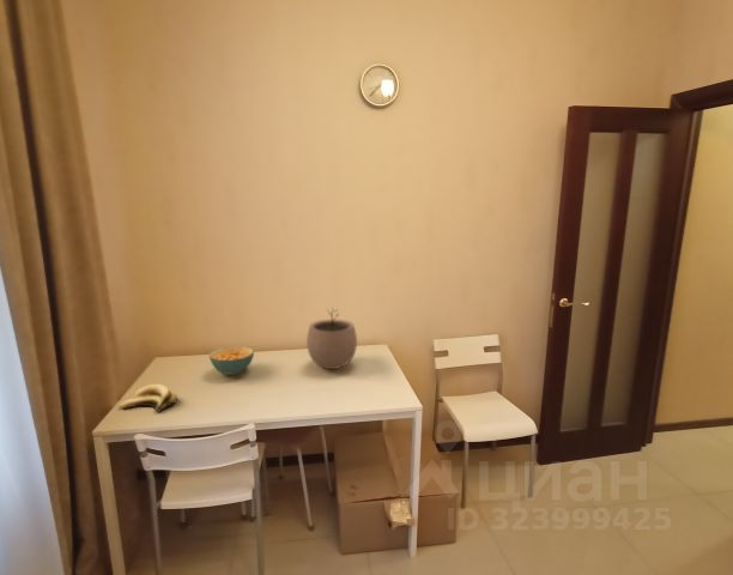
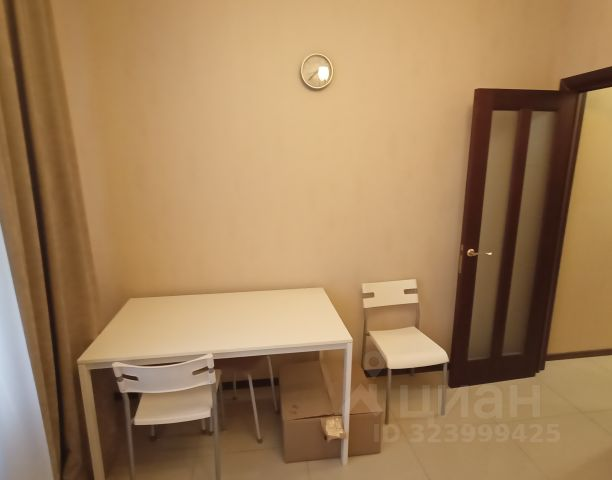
- cereal bowl (231, 362)
- plant pot (332, 337)
- banana (149, 398)
